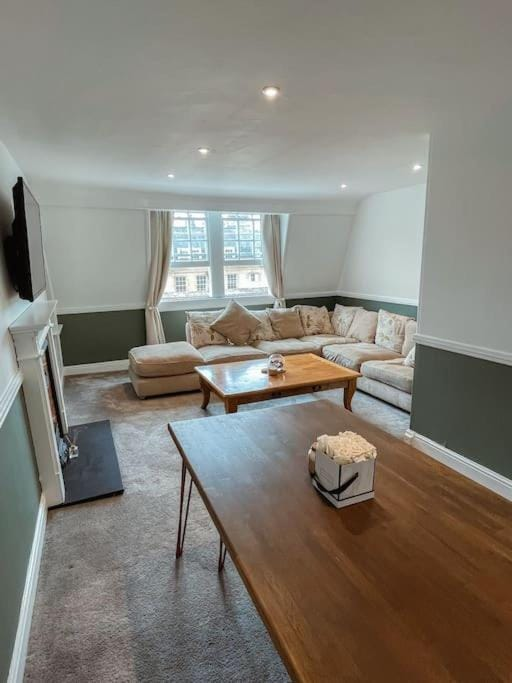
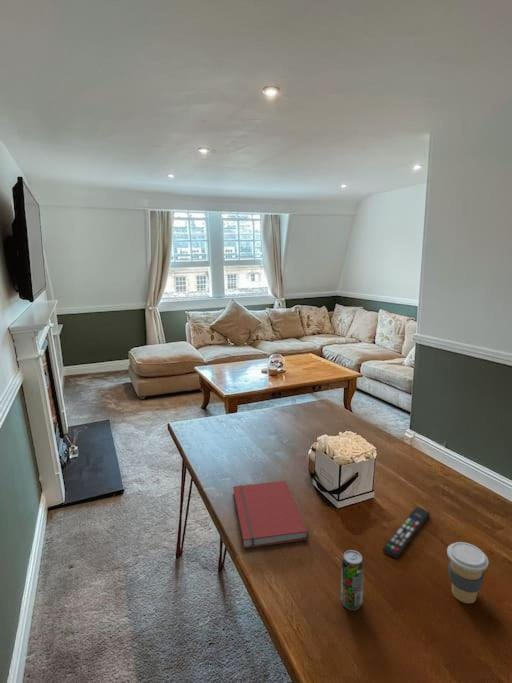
+ coffee cup (465, 573)
+ book (267, 510)
+ remote control (407, 530)
+ beverage can (352, 580)
